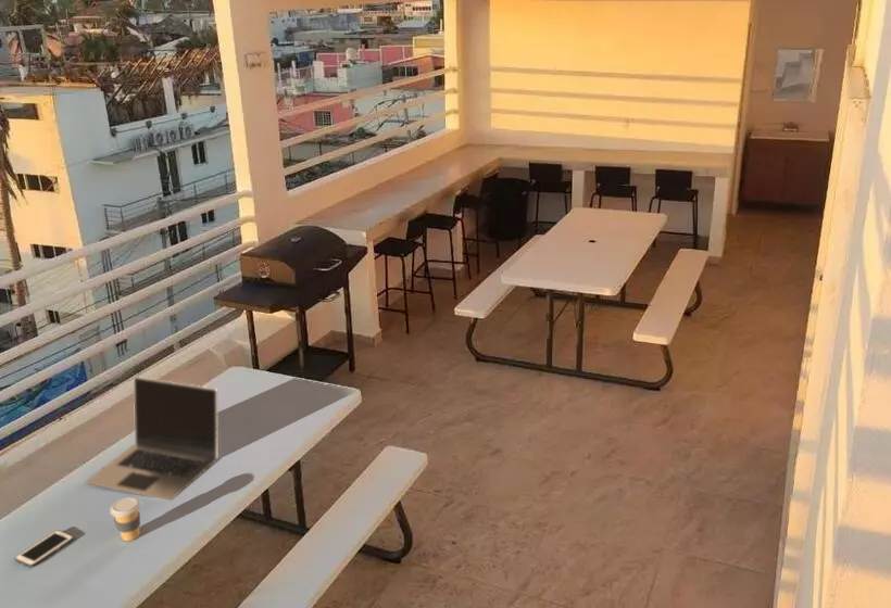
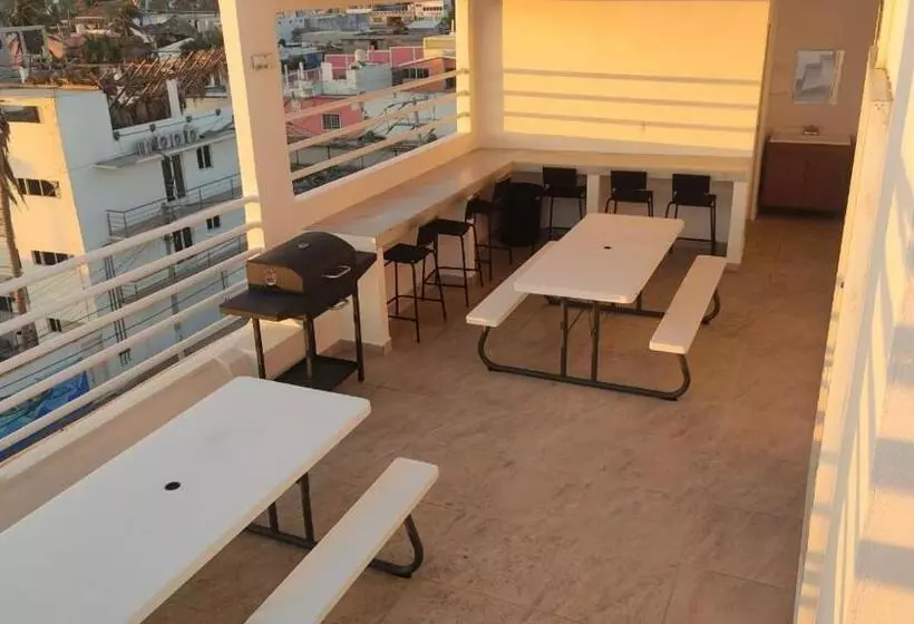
- coffee cup (127, 520)
- cell phone (45, 548)
- laptop (151, 435)
